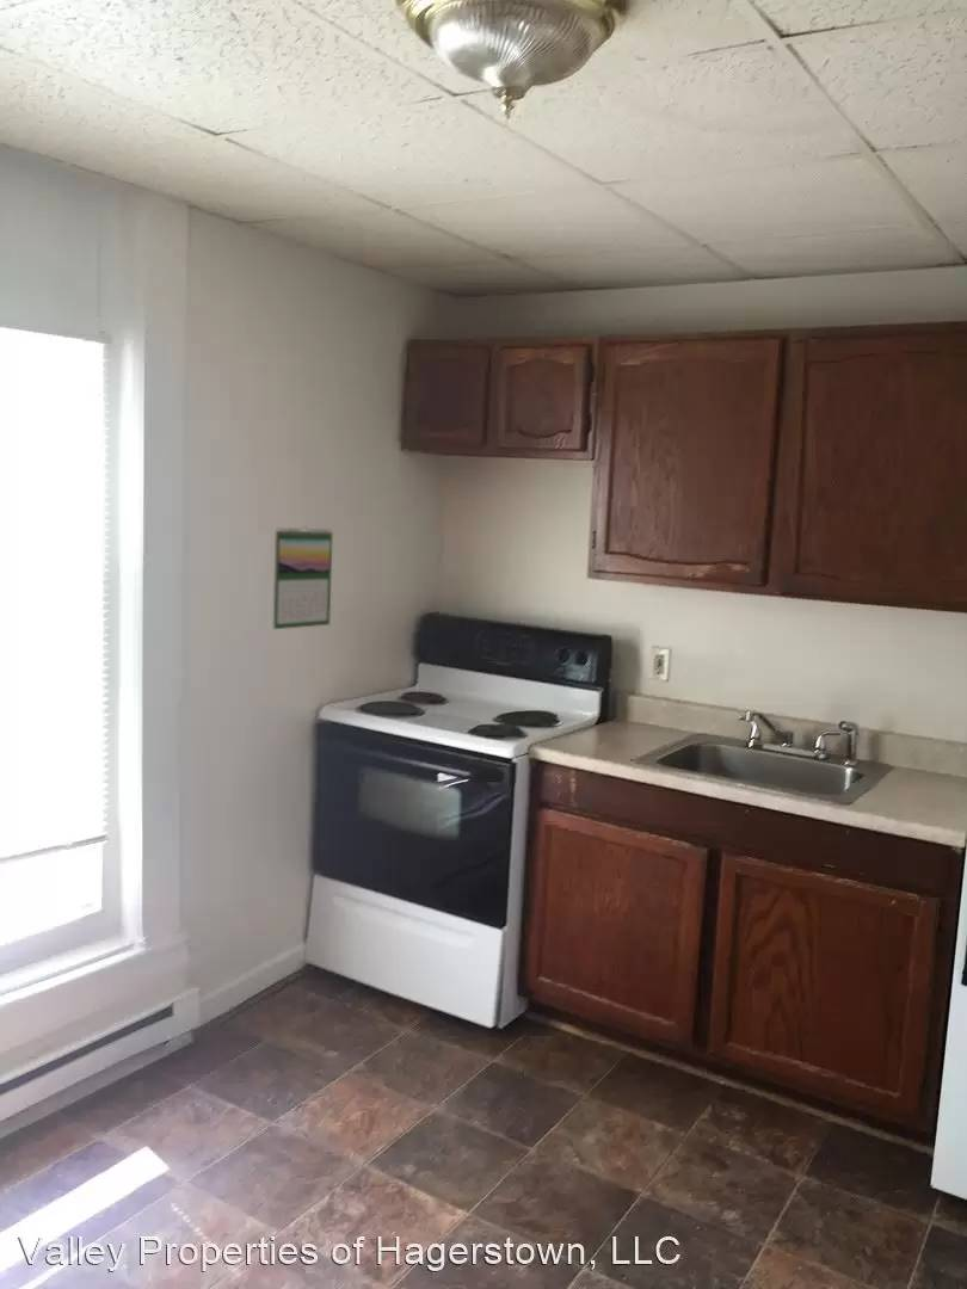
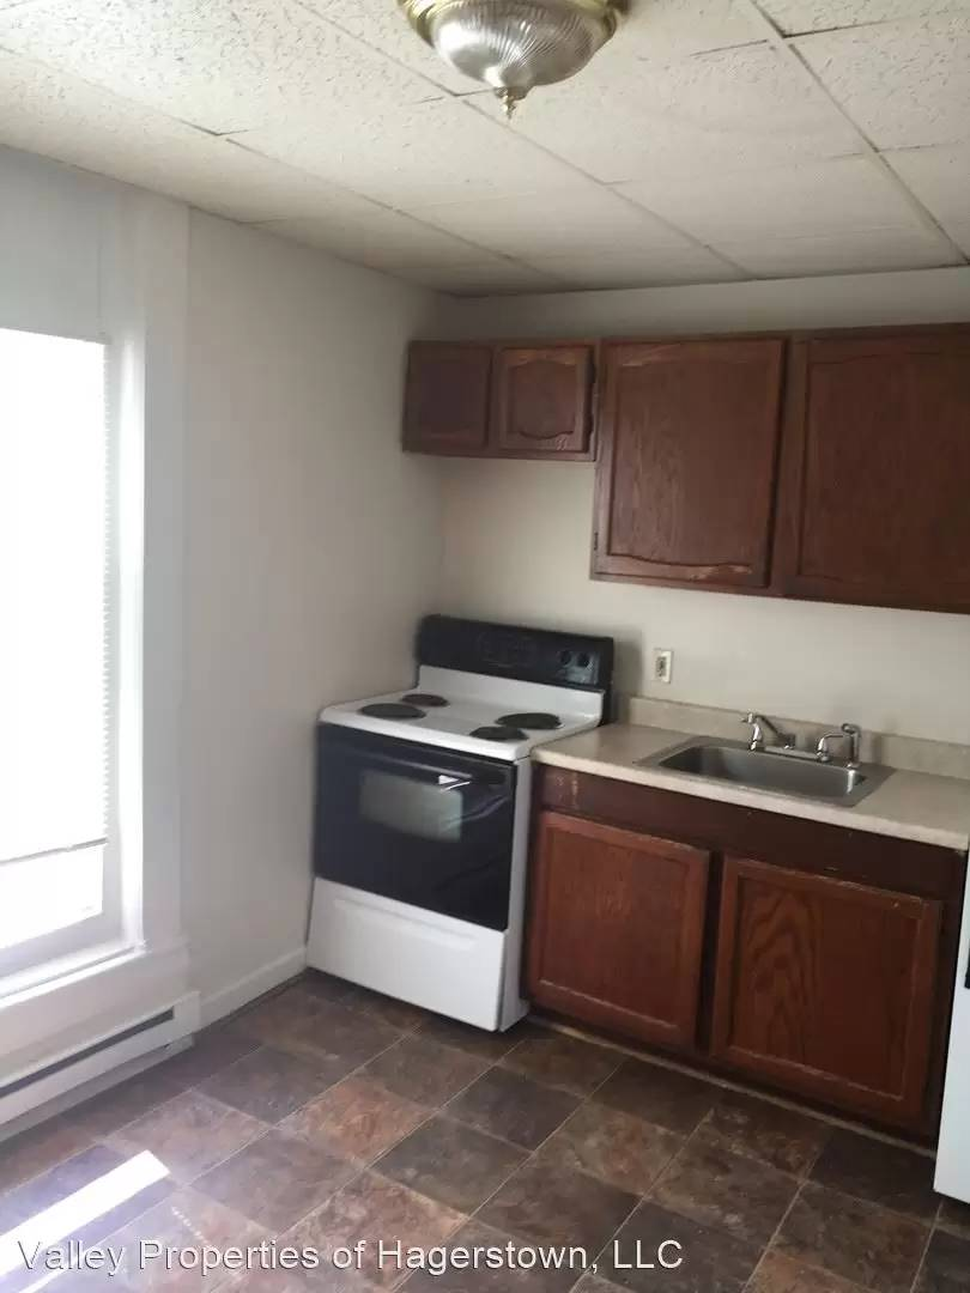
- calendar (303, 576)
